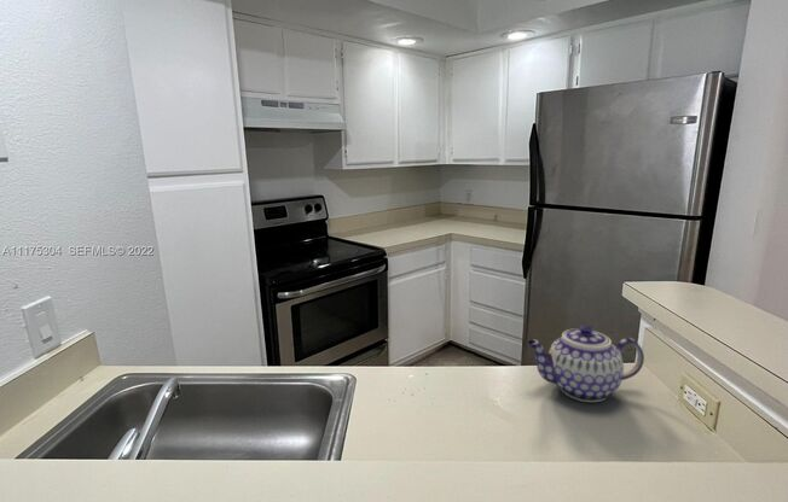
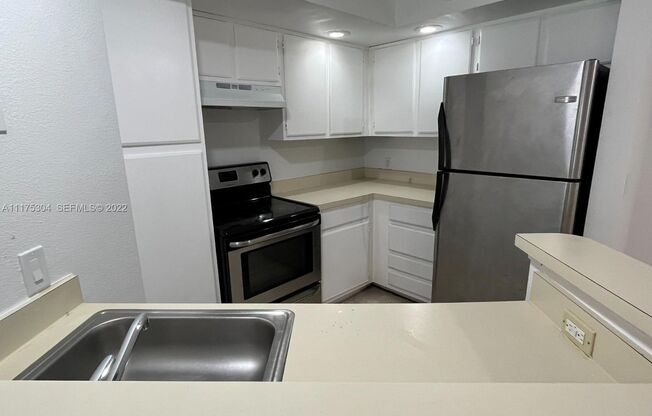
- teapot (584, 357)
